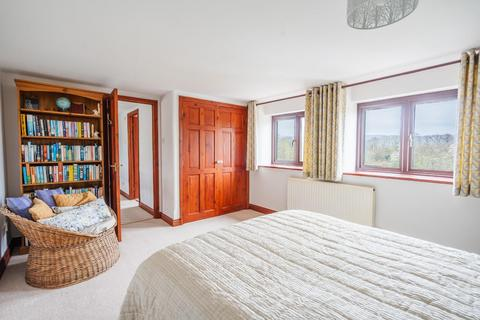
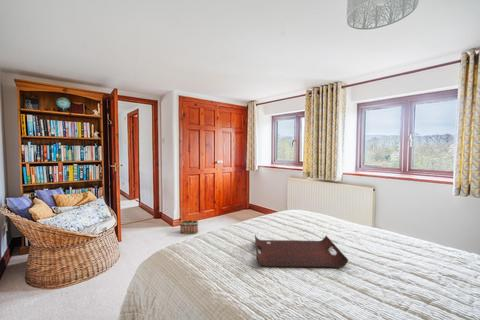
+ serving tray (295, 248)
+ basket (189, 220)
